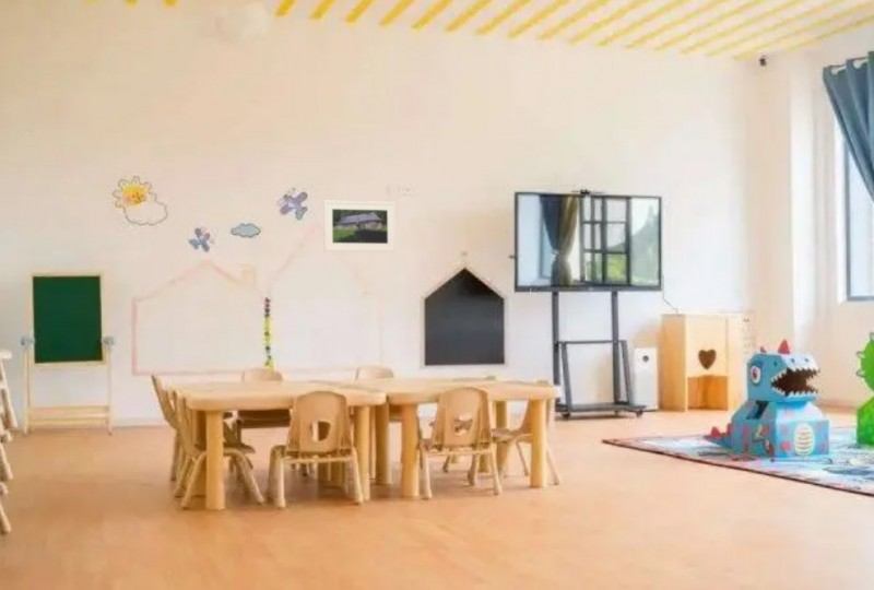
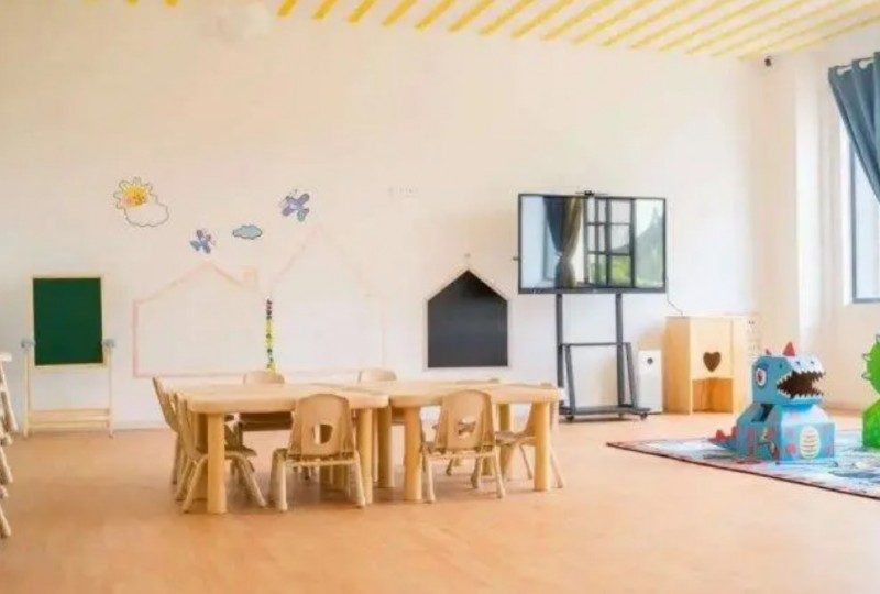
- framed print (359, 226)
